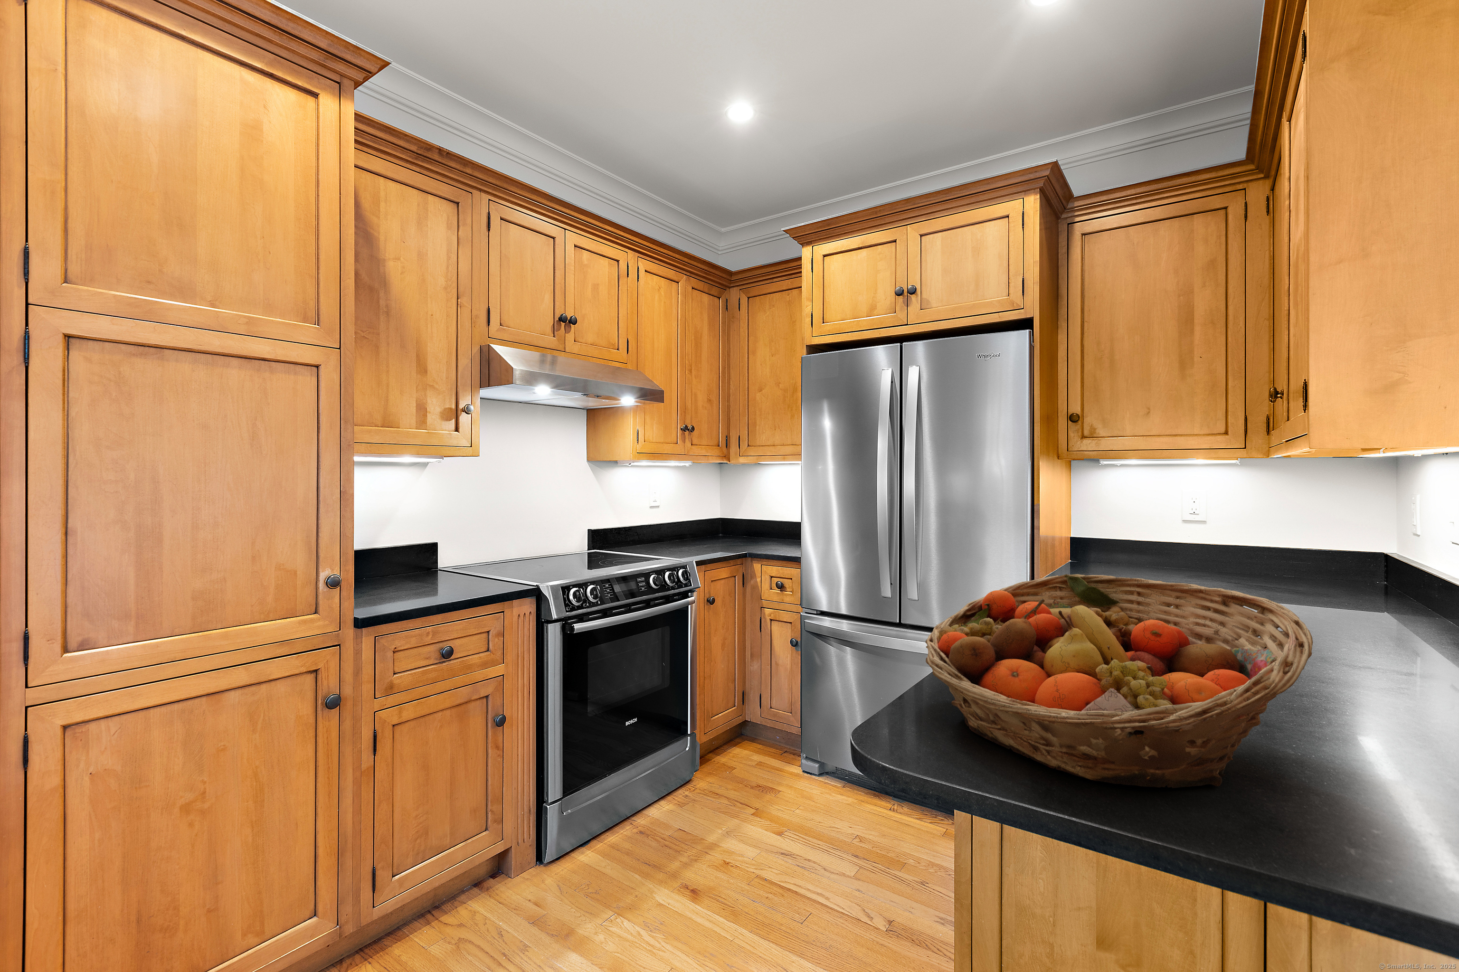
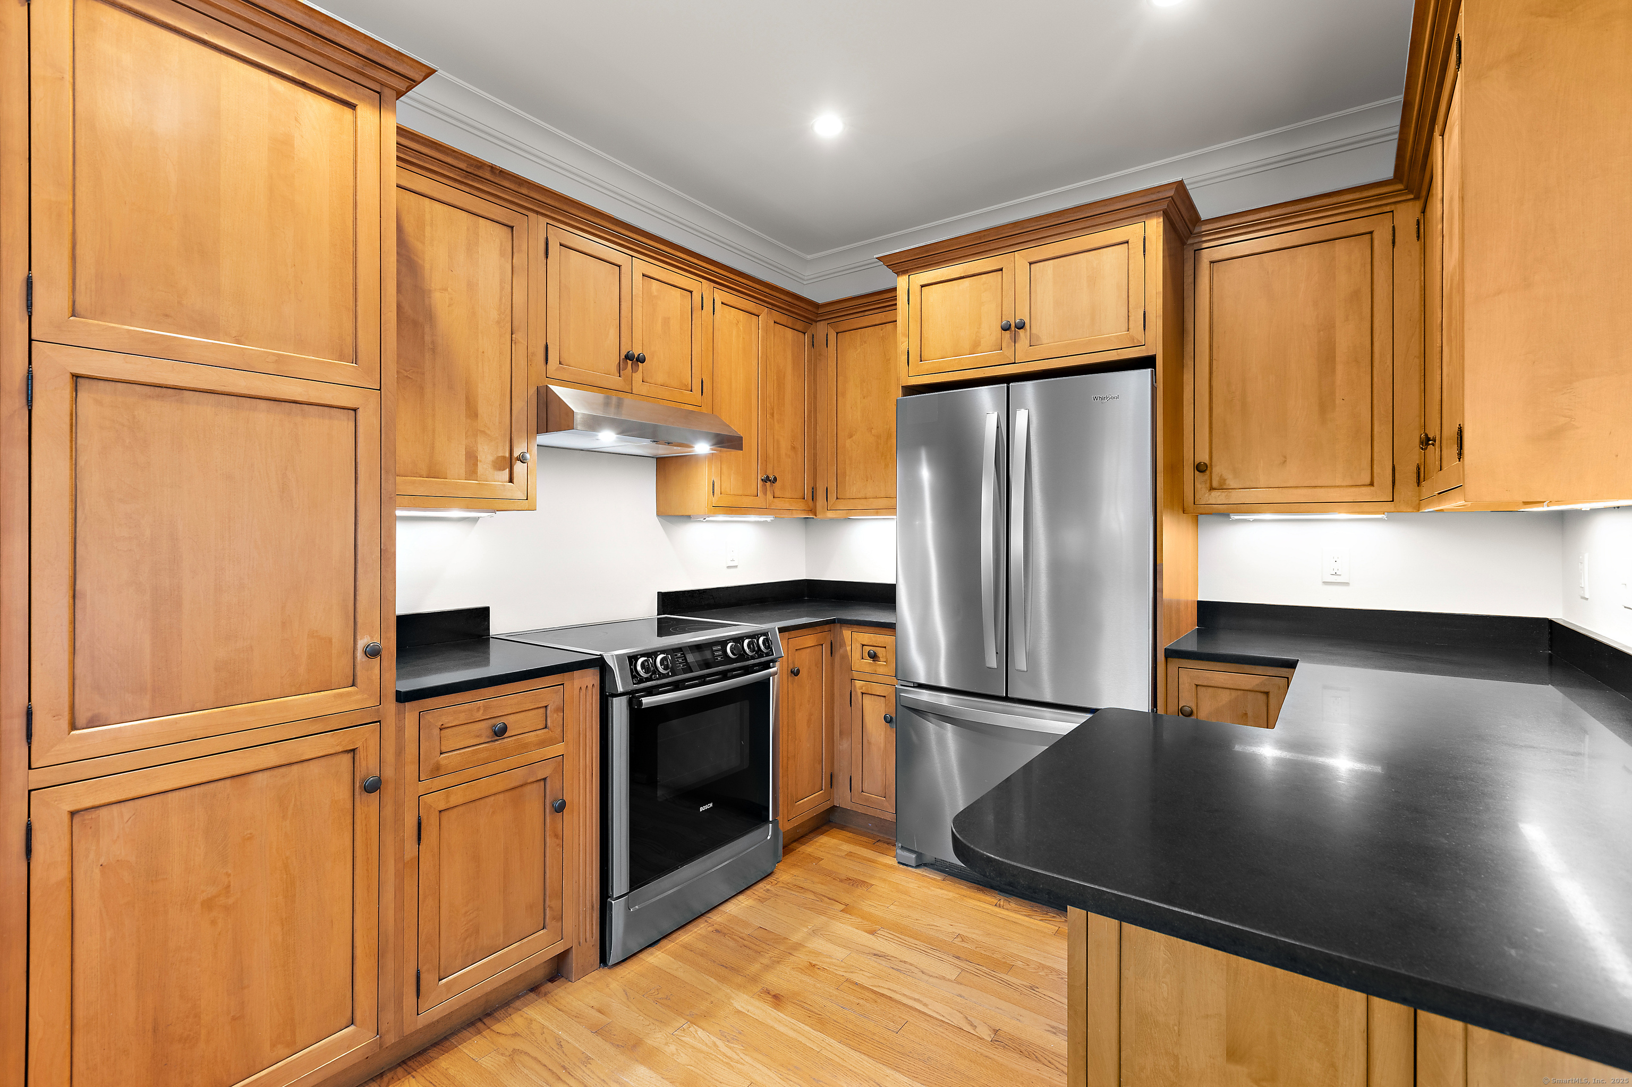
- fruit basket (1090, 662)
